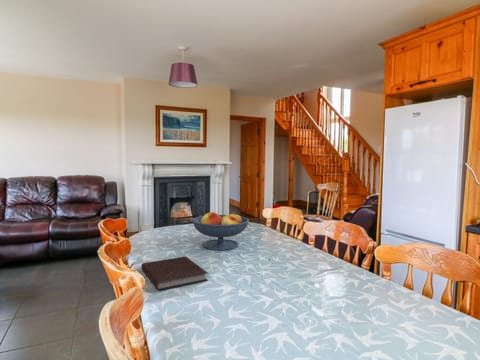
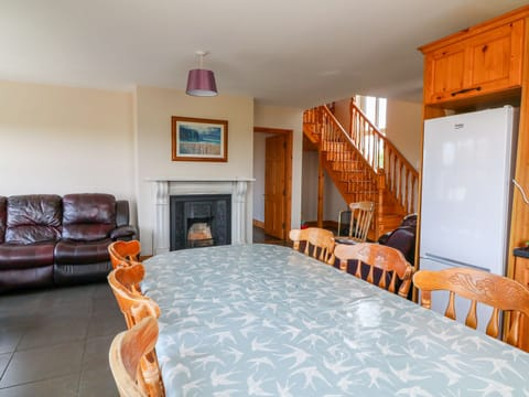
- notebook (173, 271)
- fruit bowl (220, 227)
